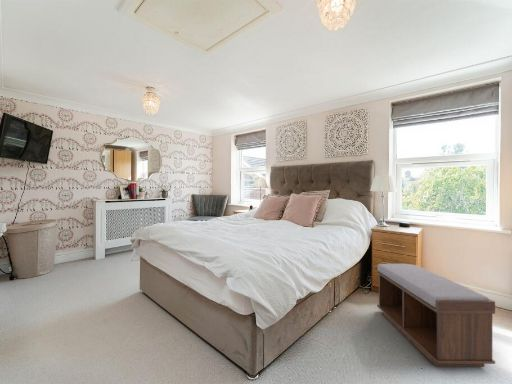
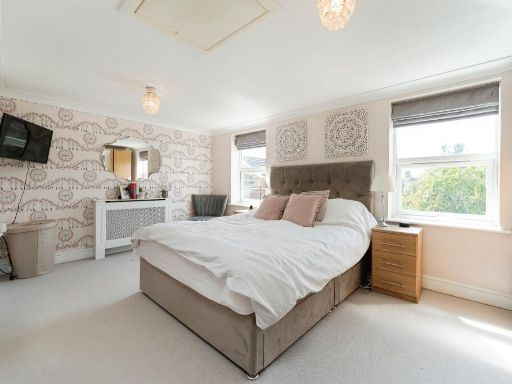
- bench (423, 306)
